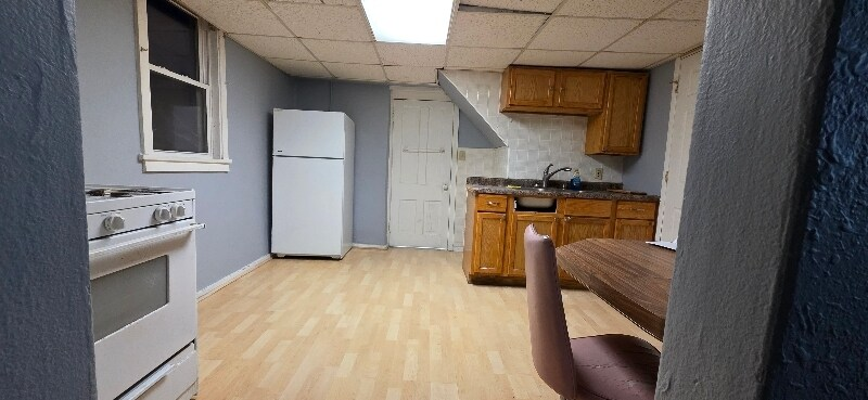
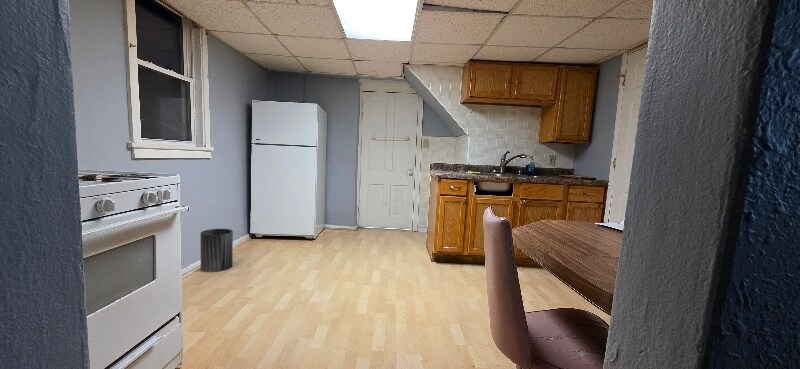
+ trash can (216, 249)
